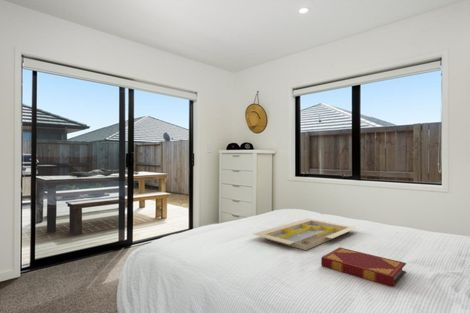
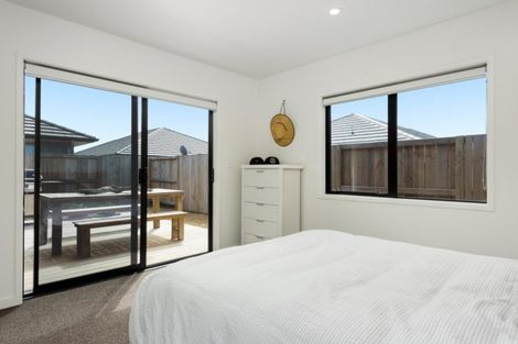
- hardback book (362, 264)
- serving tray (307, 232)
